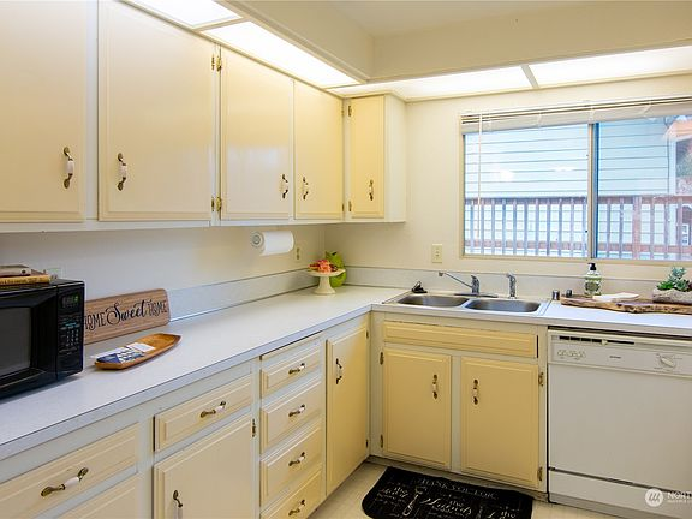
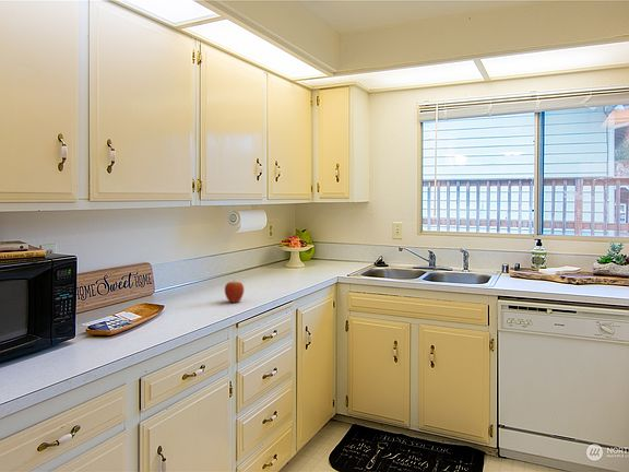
+ fruit (234, 290)
